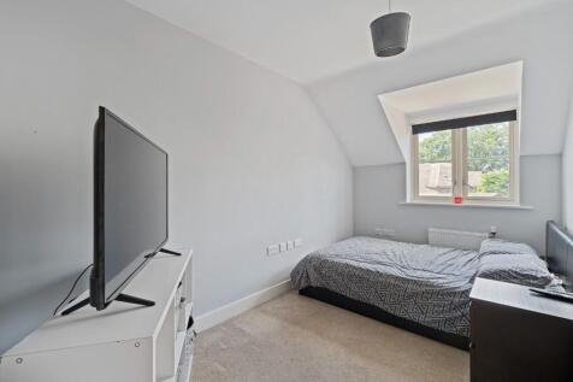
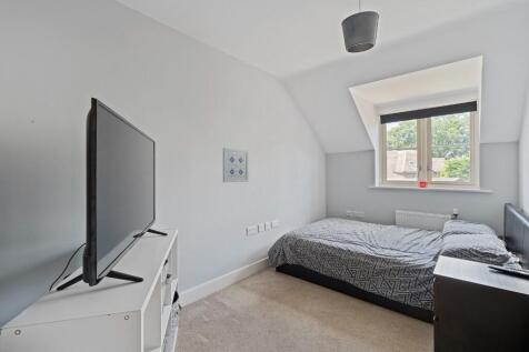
+ wall art (236, 165)
